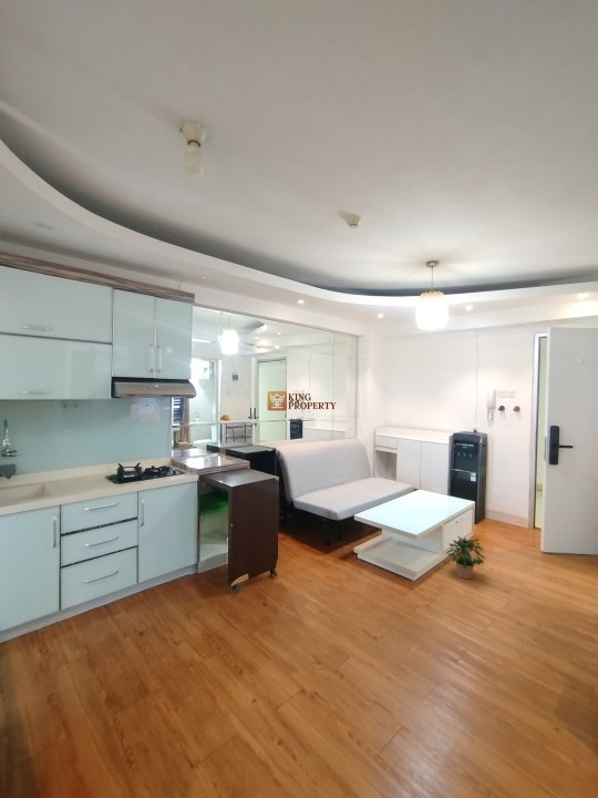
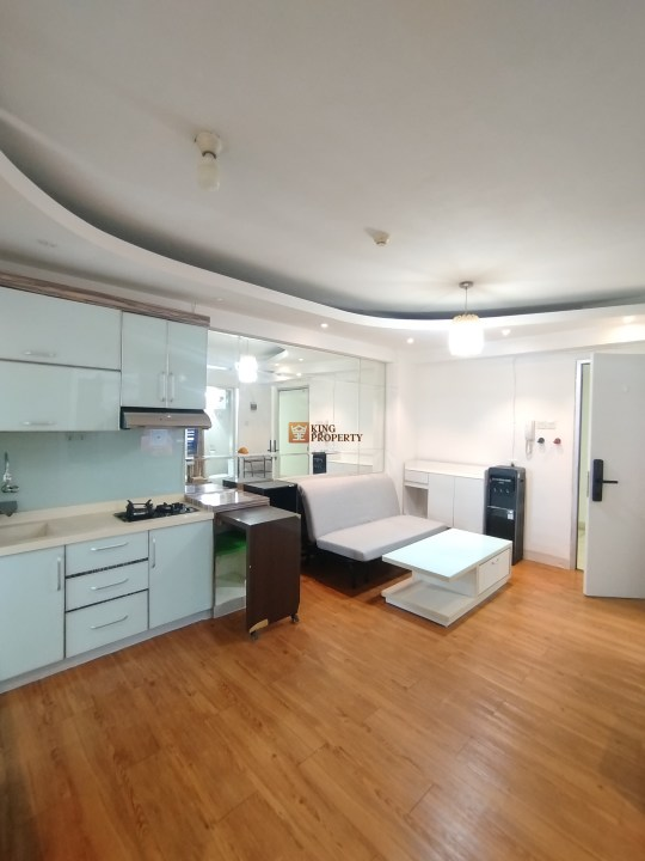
- potted plant (466, 553)
